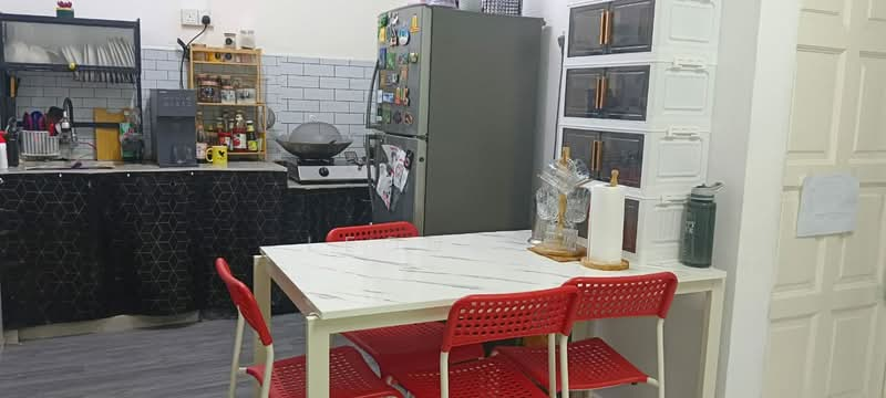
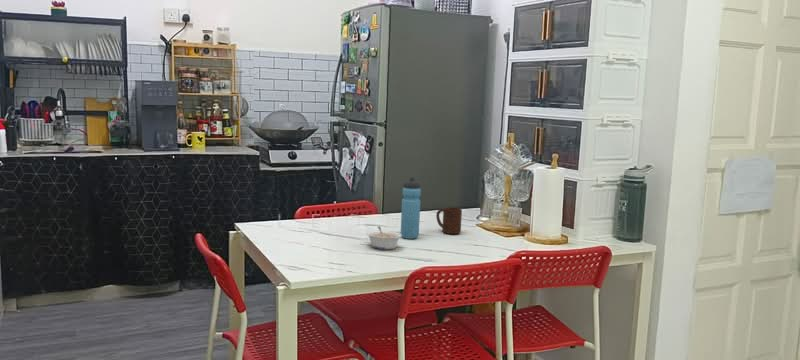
+ legume (382, 238)
+ water bottle (410, 207)
+ cup (449, 220)
